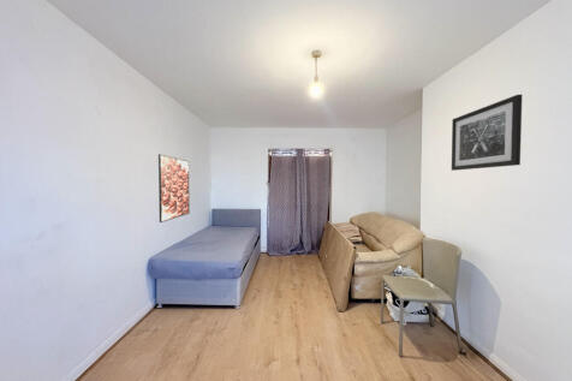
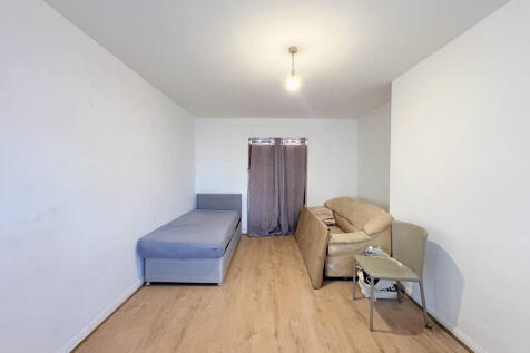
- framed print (175, 187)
- wall art (481, 138)
